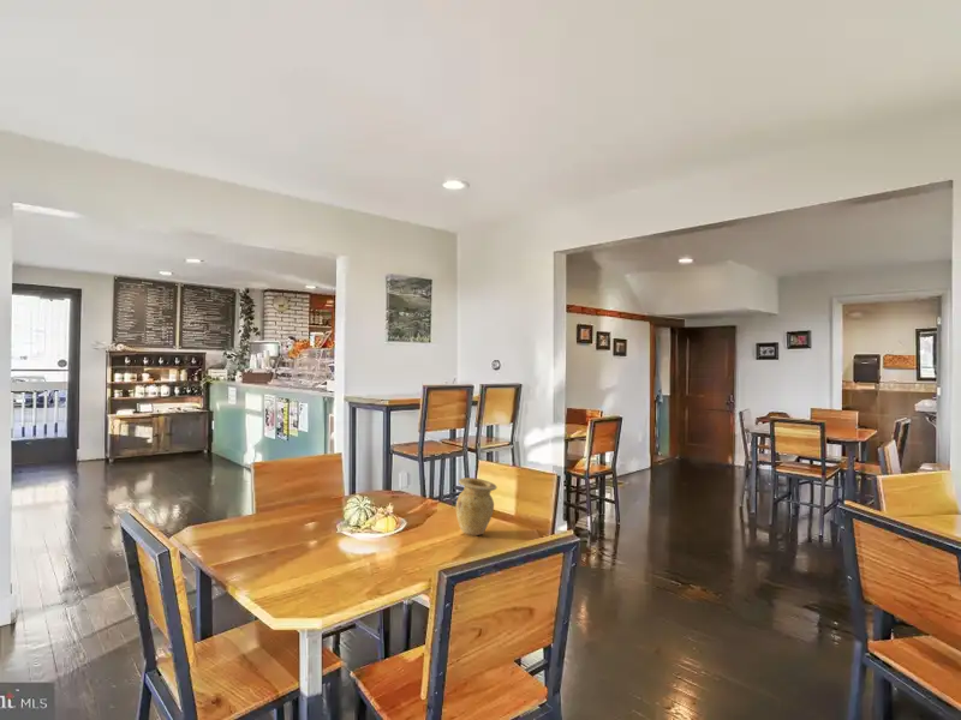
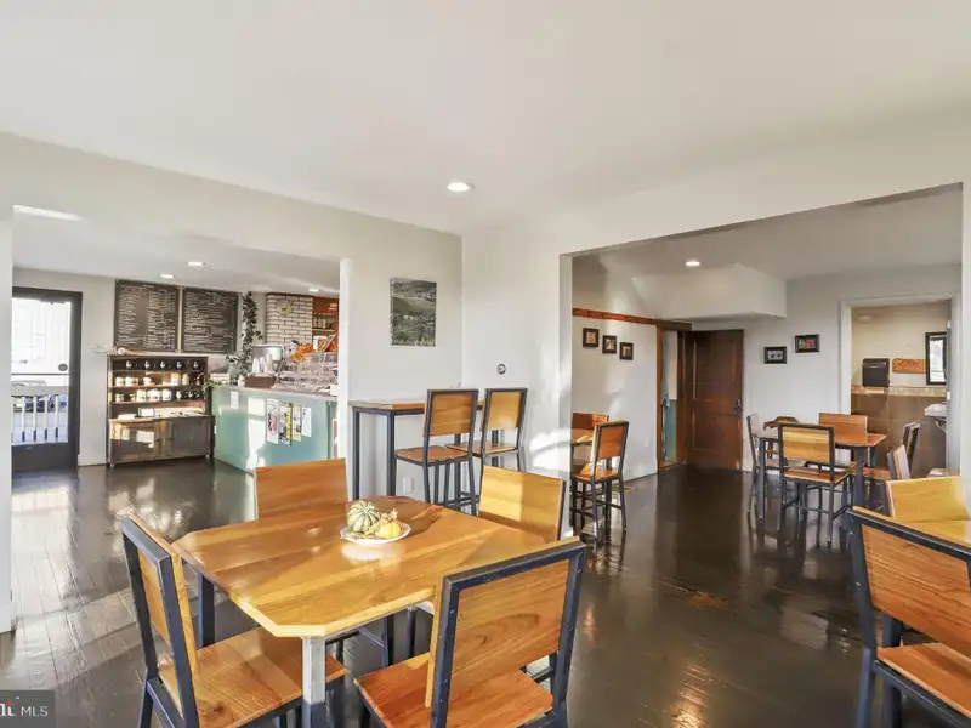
- vase (476, 506)
